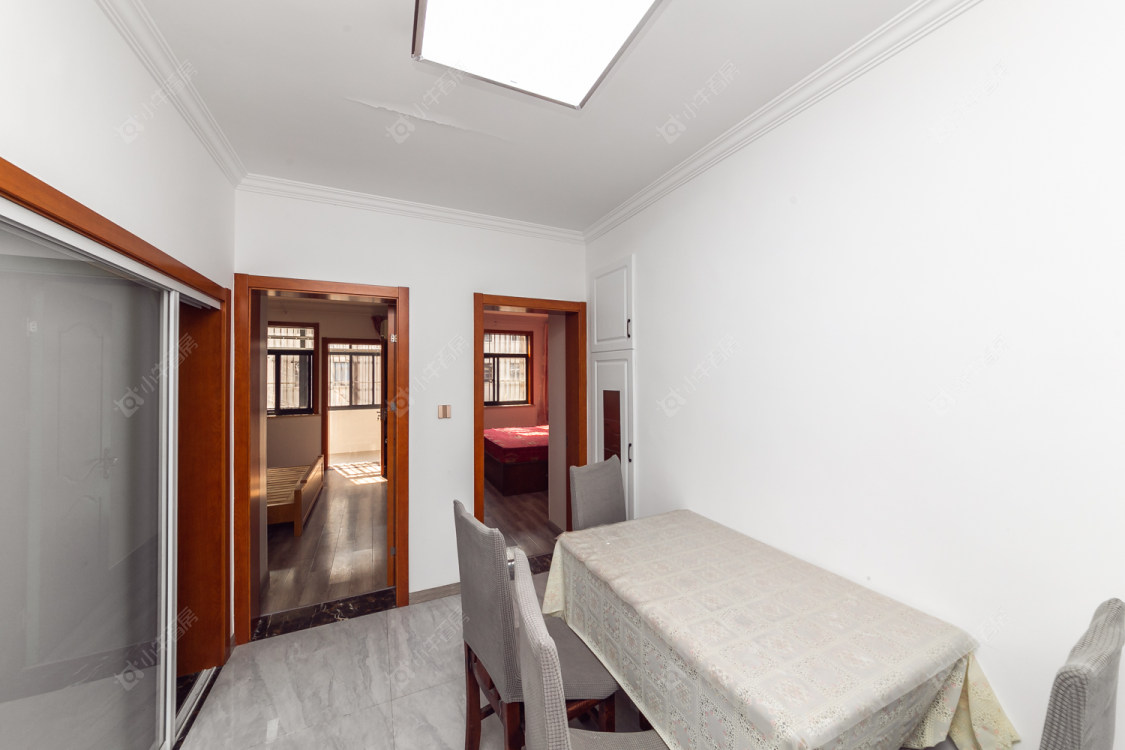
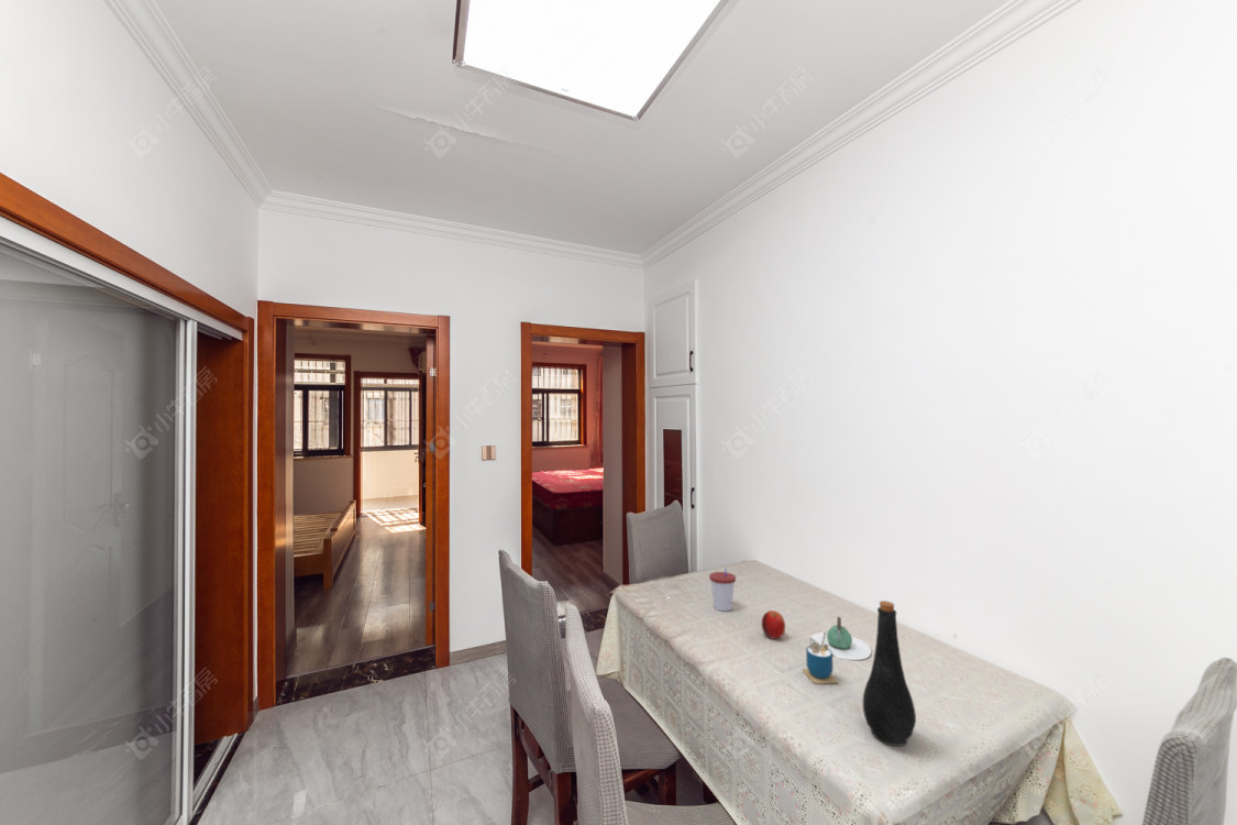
+ fruit (773, 624)
+ cup (819, 654)
+ cup (722, 587)
+ teapot (839, 631)
+ bottle (887, 669)
